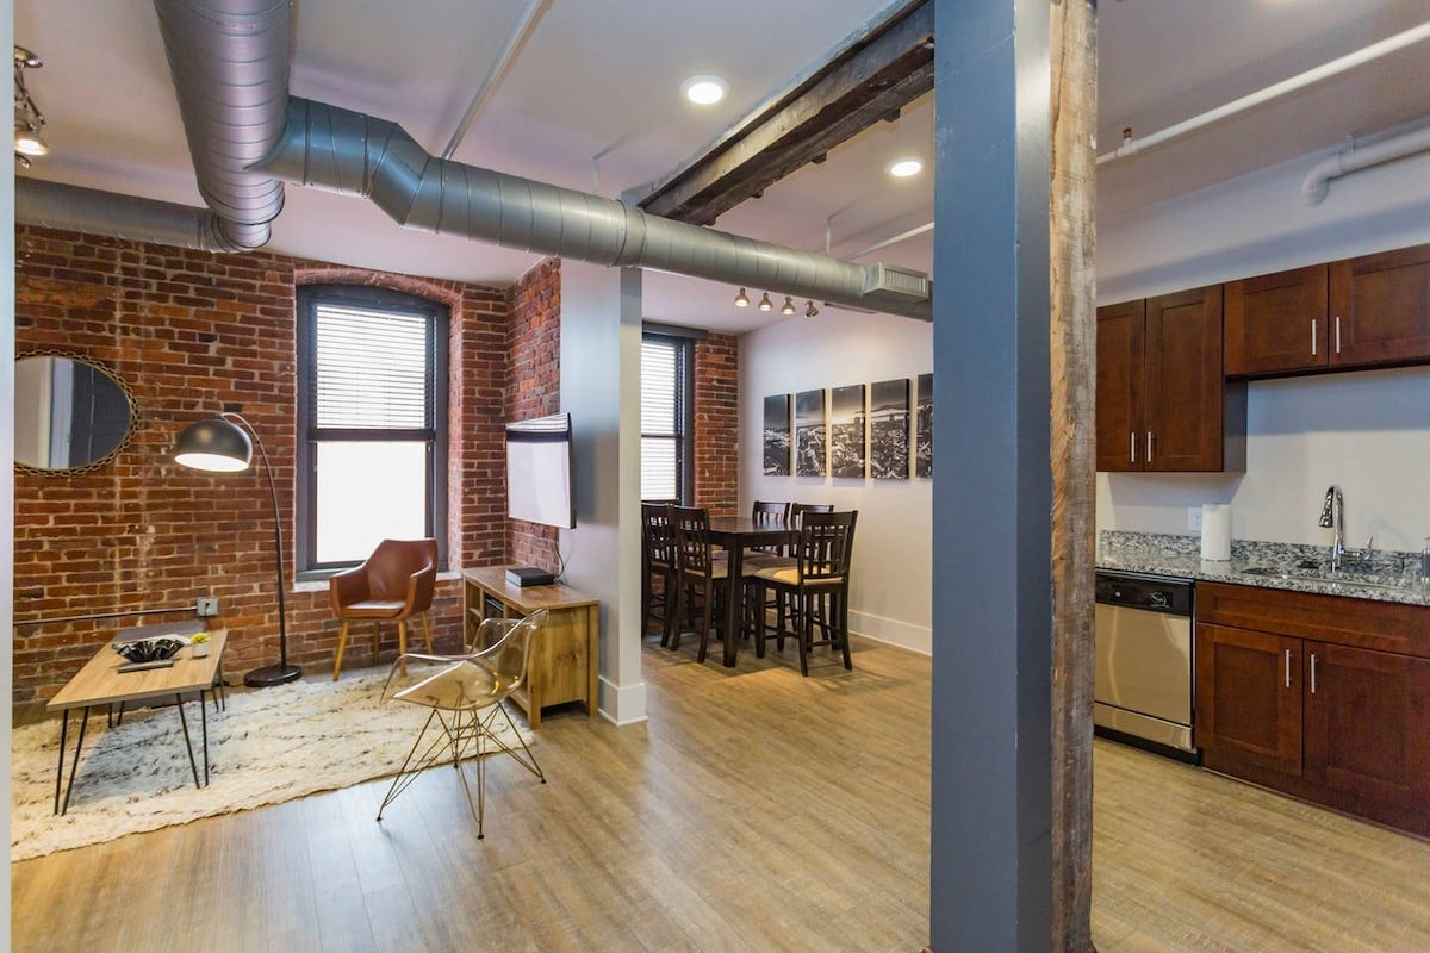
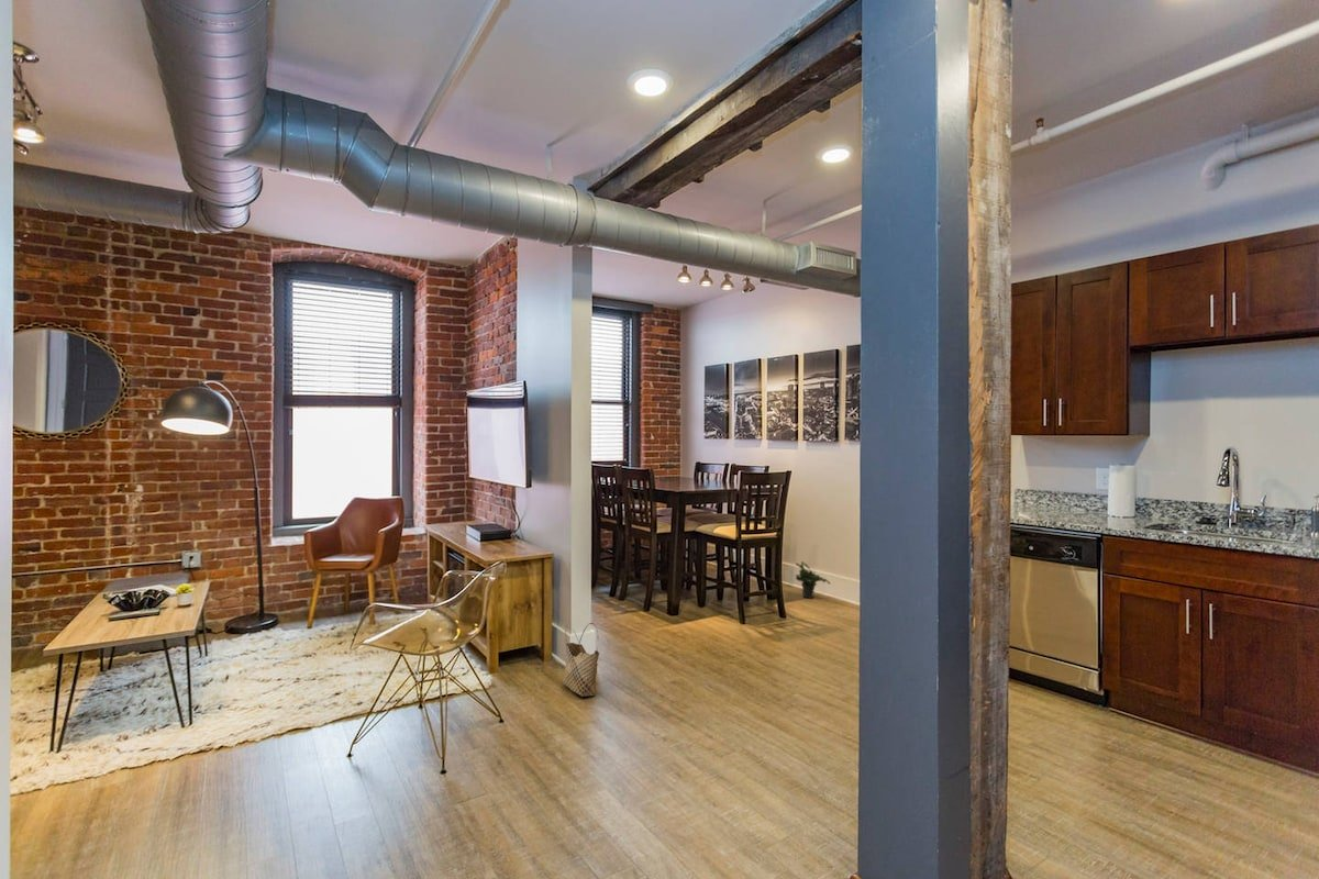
+ potted plant (809, 580)
+ woven basket (580, 656)
